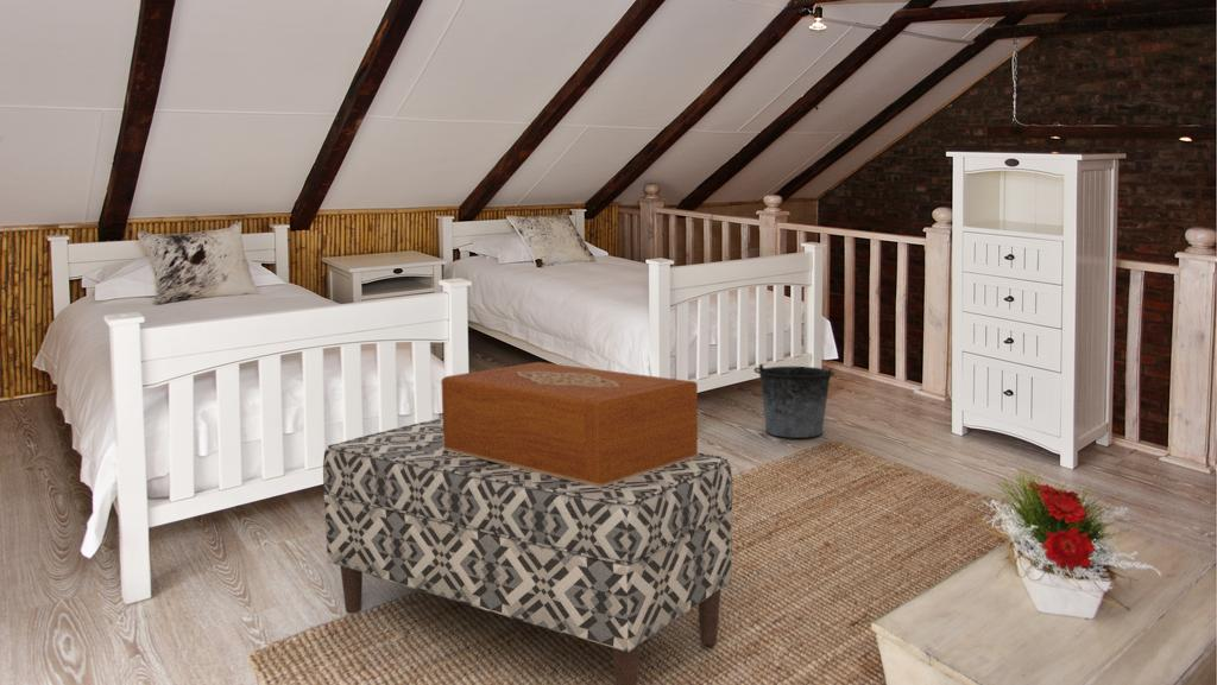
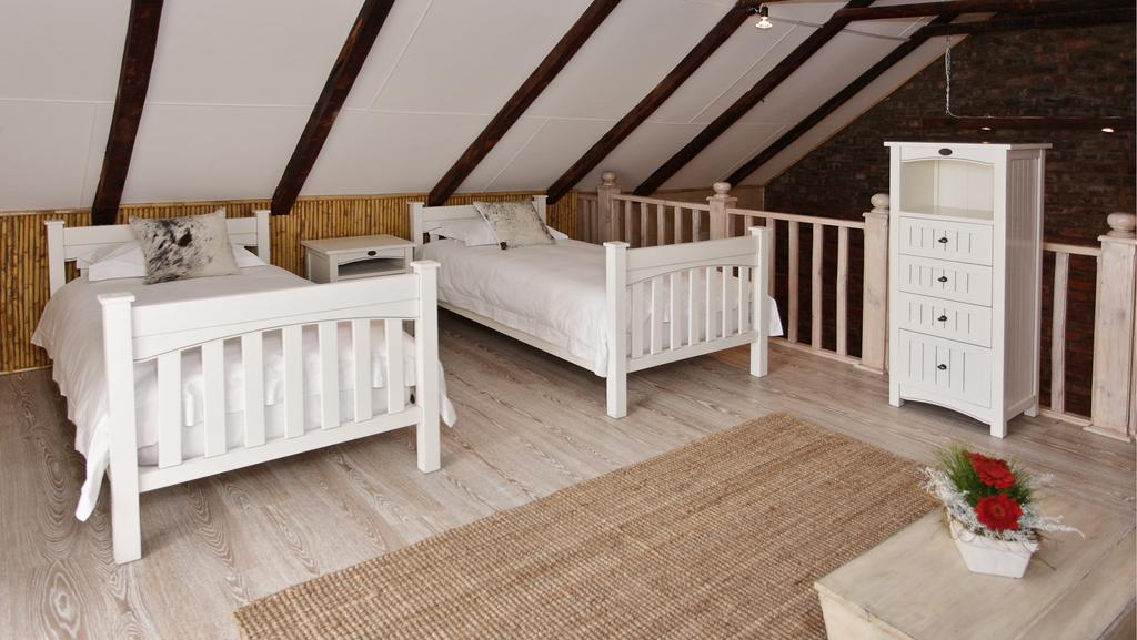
- bench (521, 539)
- bucket (793, 399)
- decorative box (567, 414)
